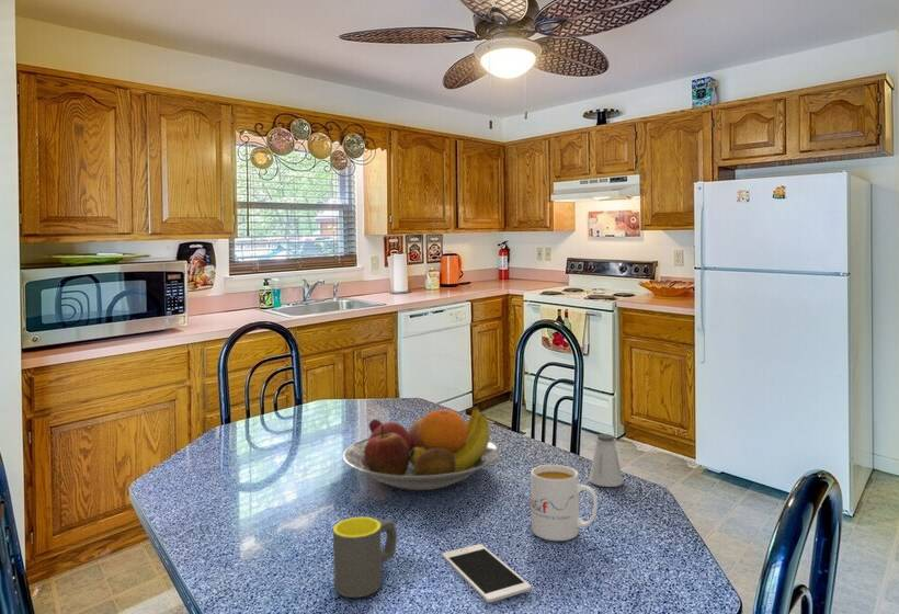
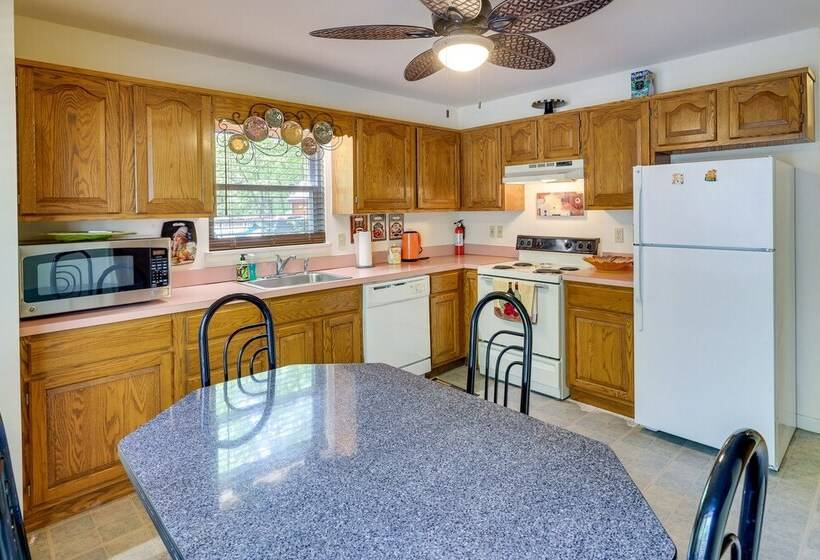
- cell phone (483, 570)
- mug (367, 549)
- fruit bowl (421, 443)
- mug (564, 502)
- saltshaker (605, 458)
